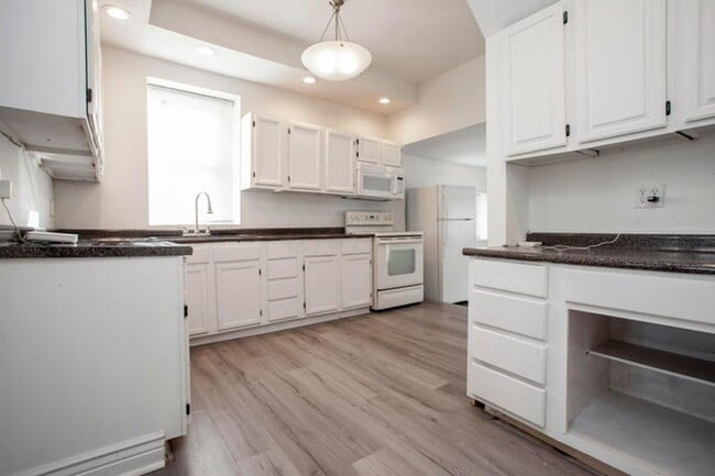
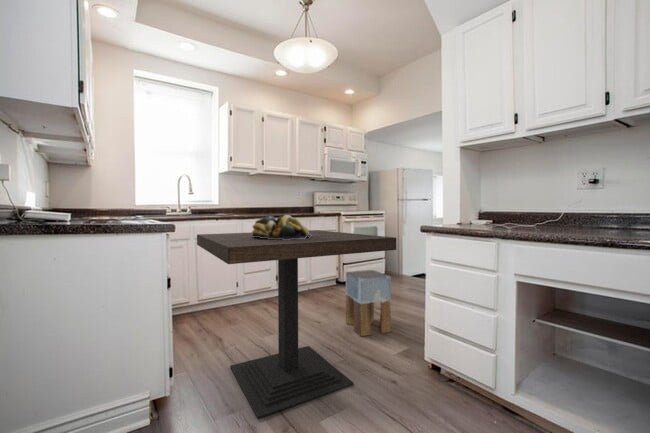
+ fruit bowl (282, 225)
+ stool (367, 300)
+ dining table (288, 305)
